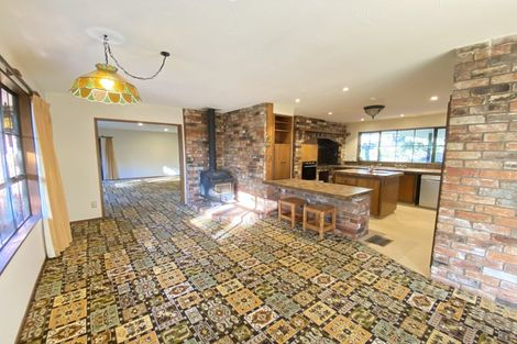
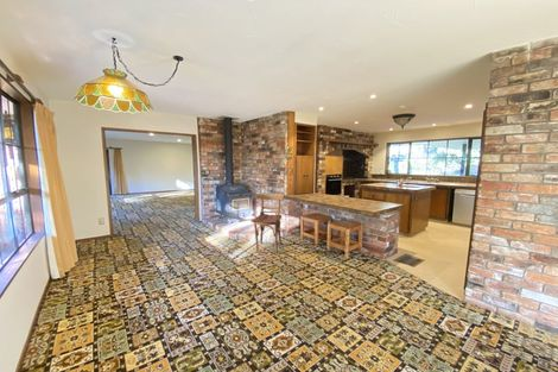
+ chair (267, 222)
